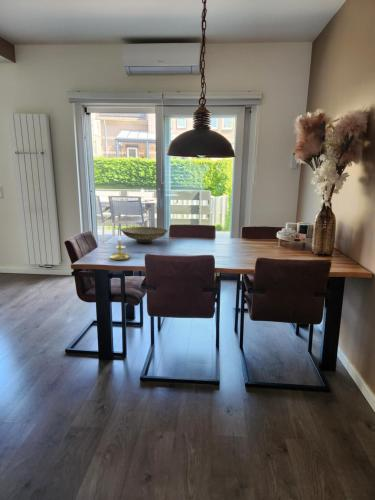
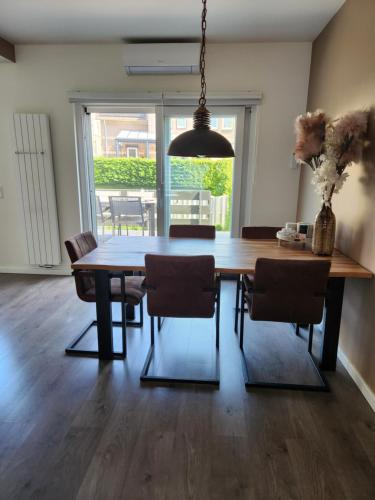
- decorative bowl (144, 235)
- candle holder (120, 245)
